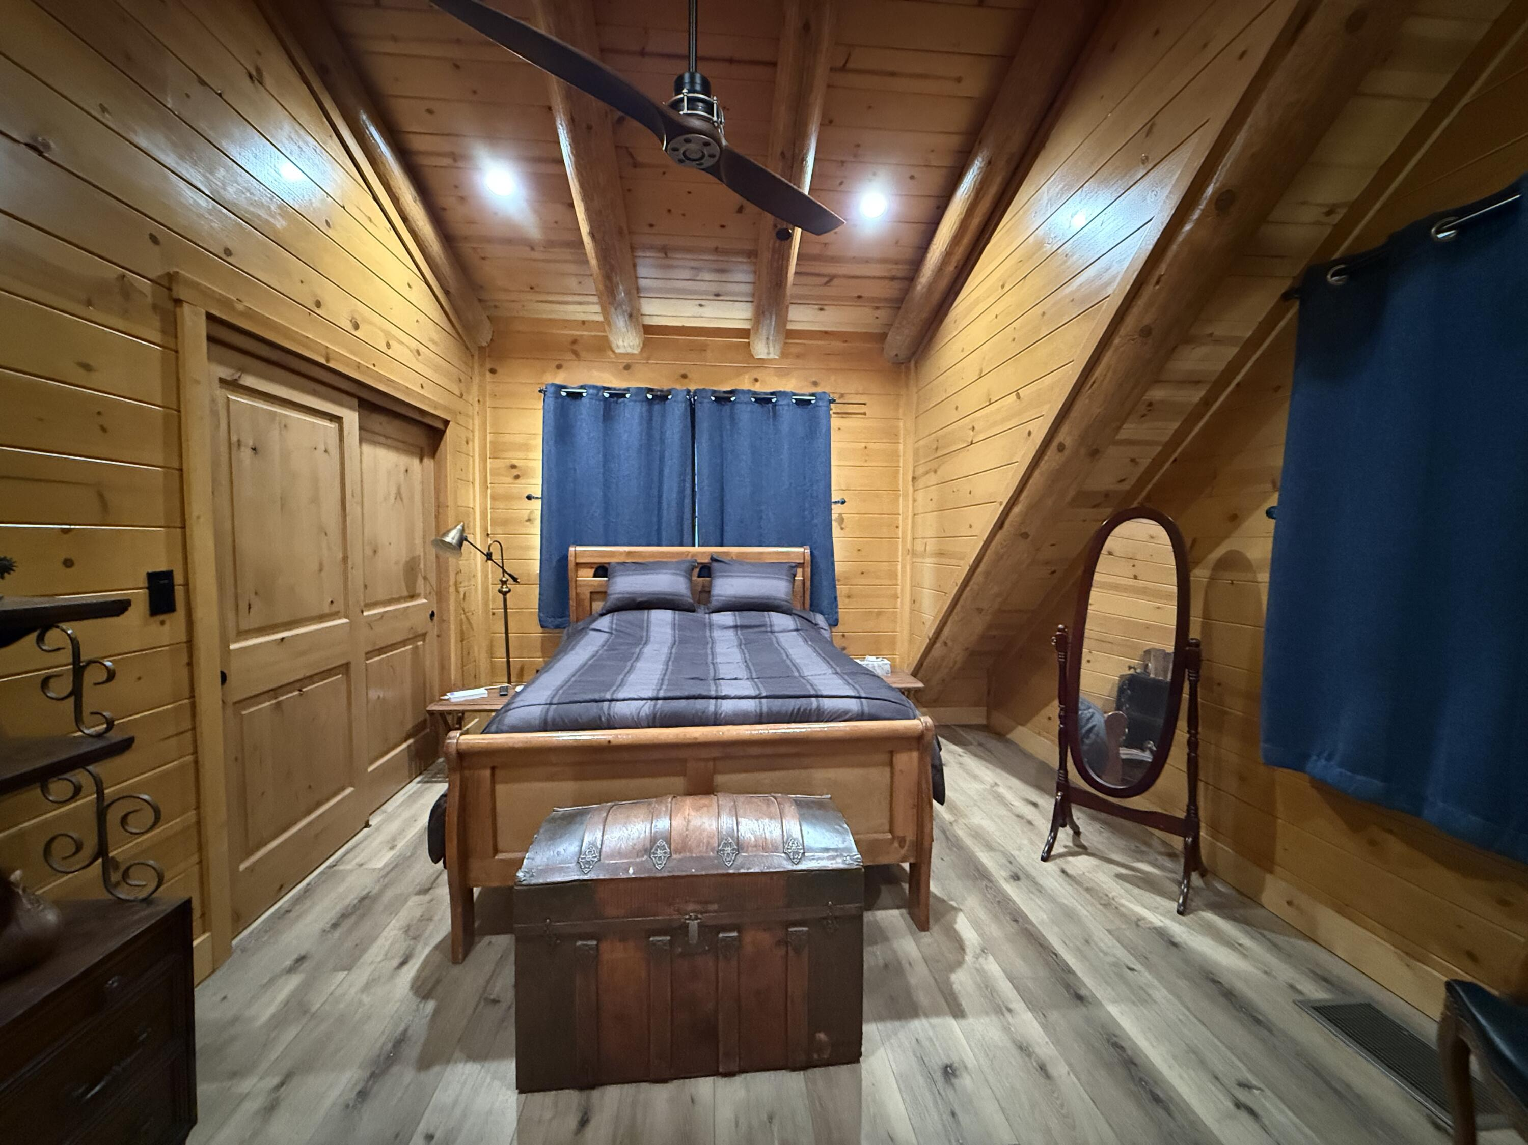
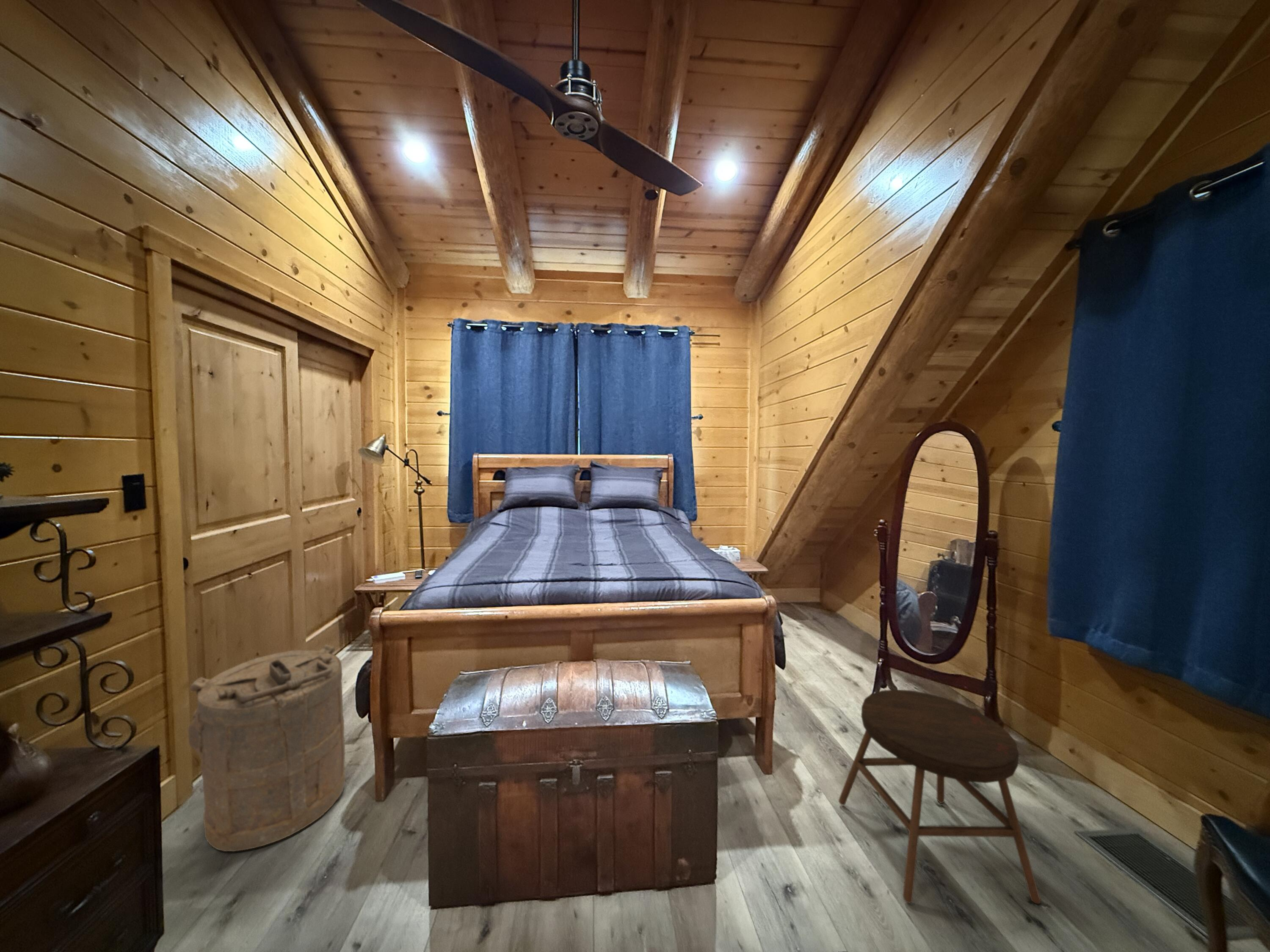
+ stool (937, 784)
+ laundry hamper (271, 733)
